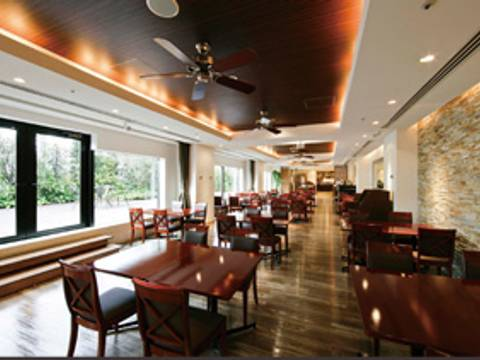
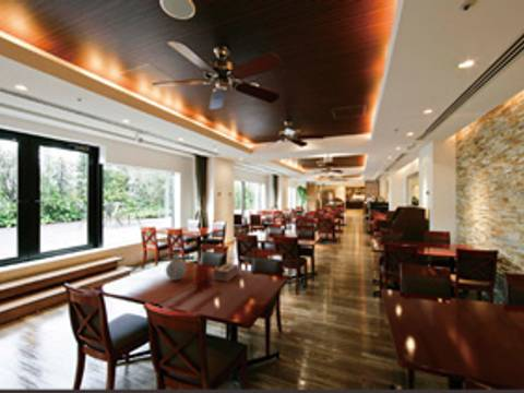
+ vase (176, 264)
+ tissue box (226, 272)
